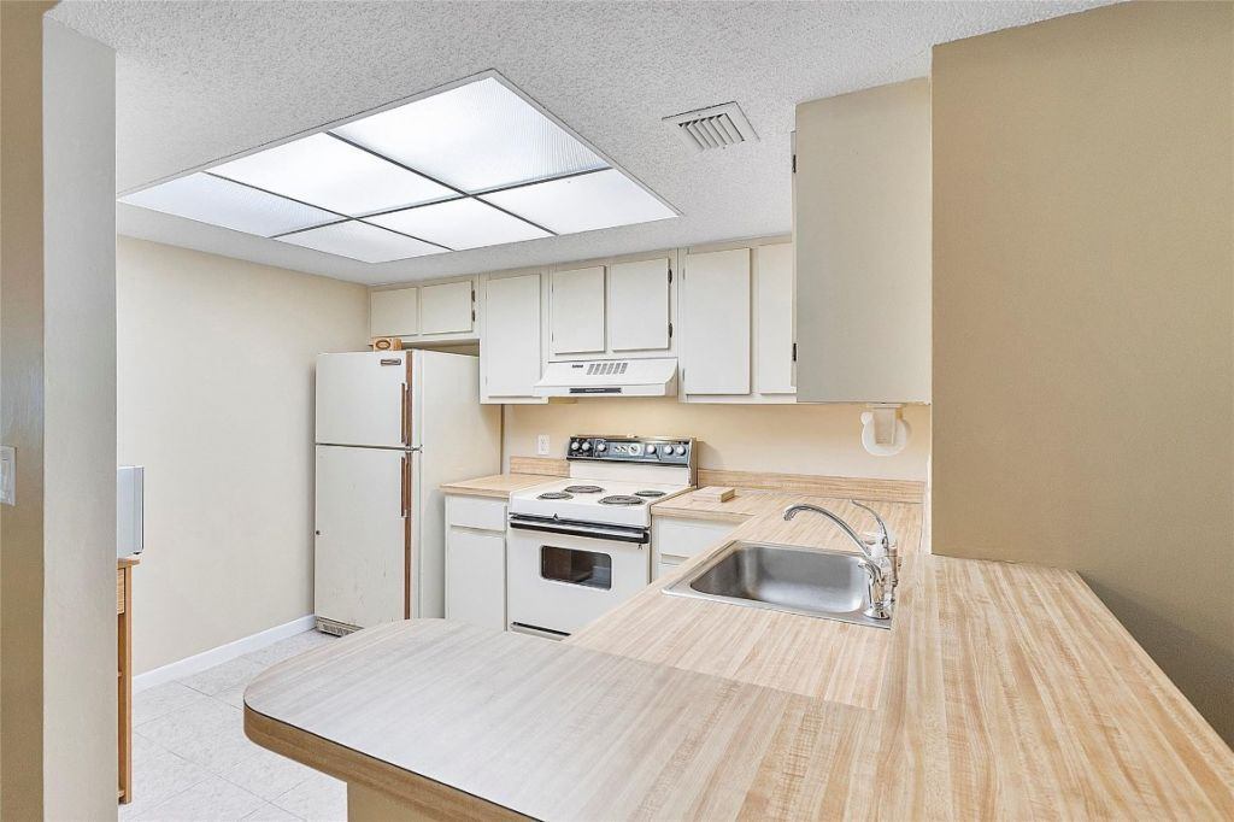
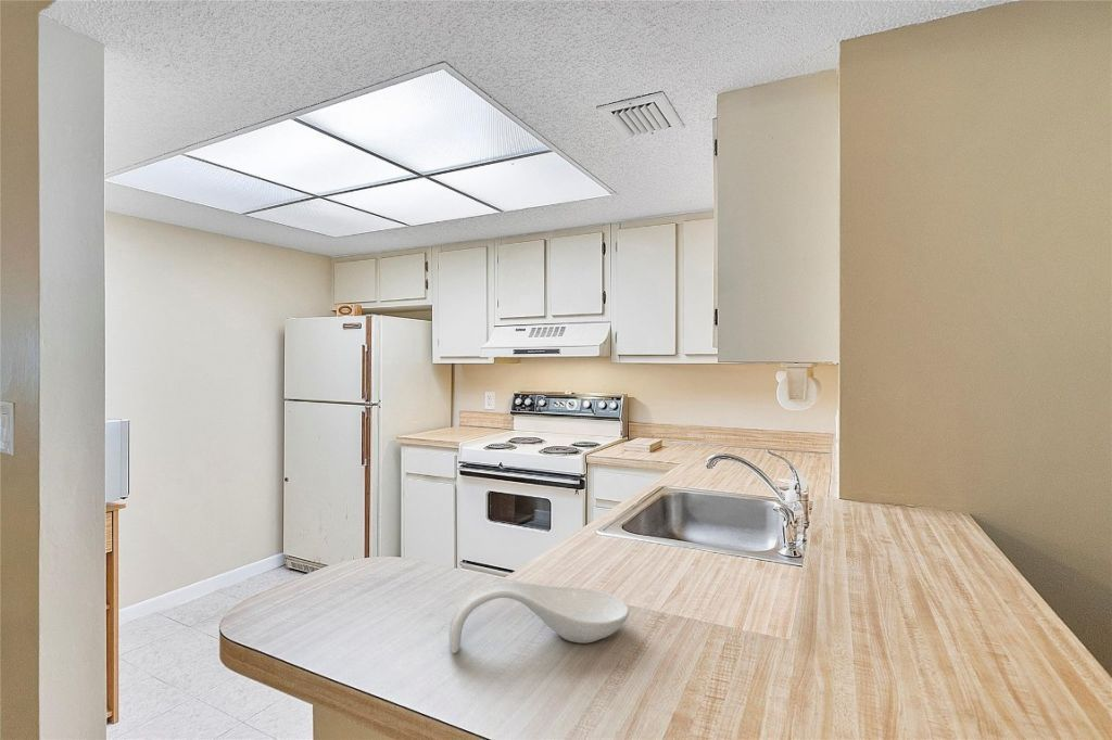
+ spoon rest (541, 610)
